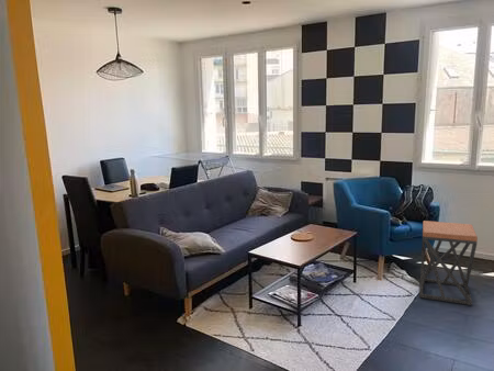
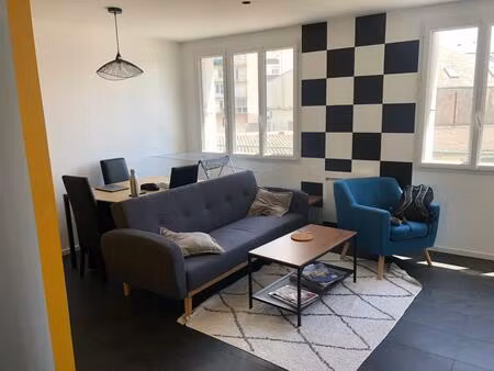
- stool (444, 258)
